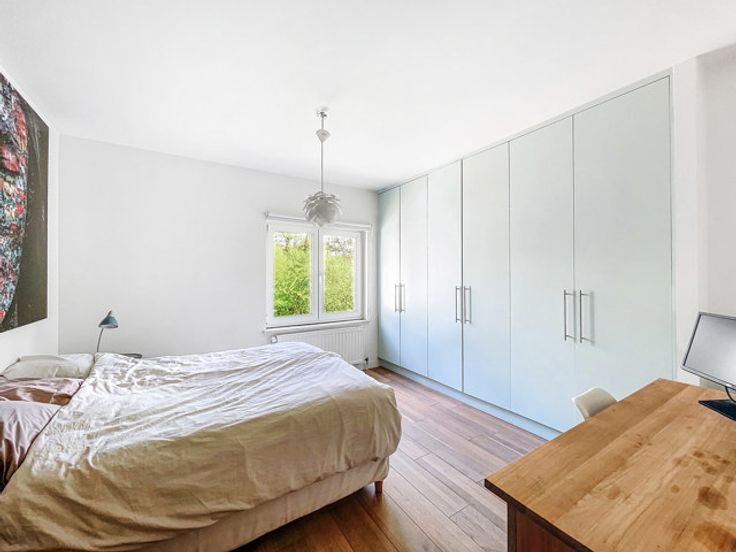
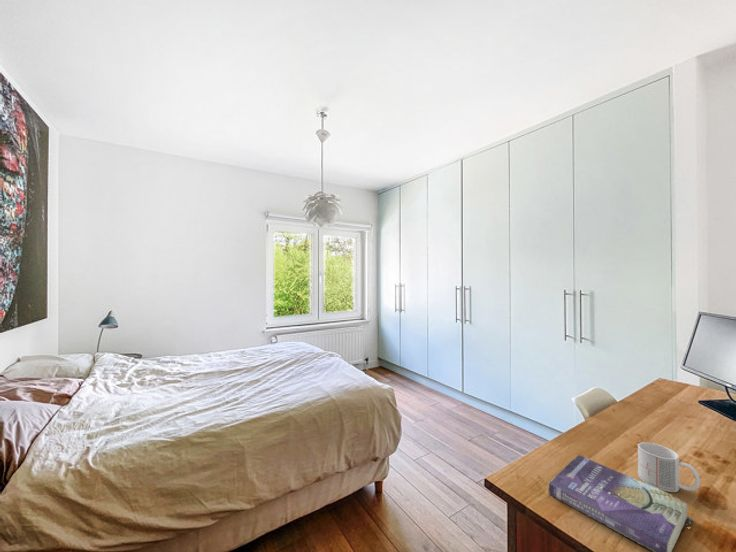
+ mug (667, 469)
+ book (616, 497)
